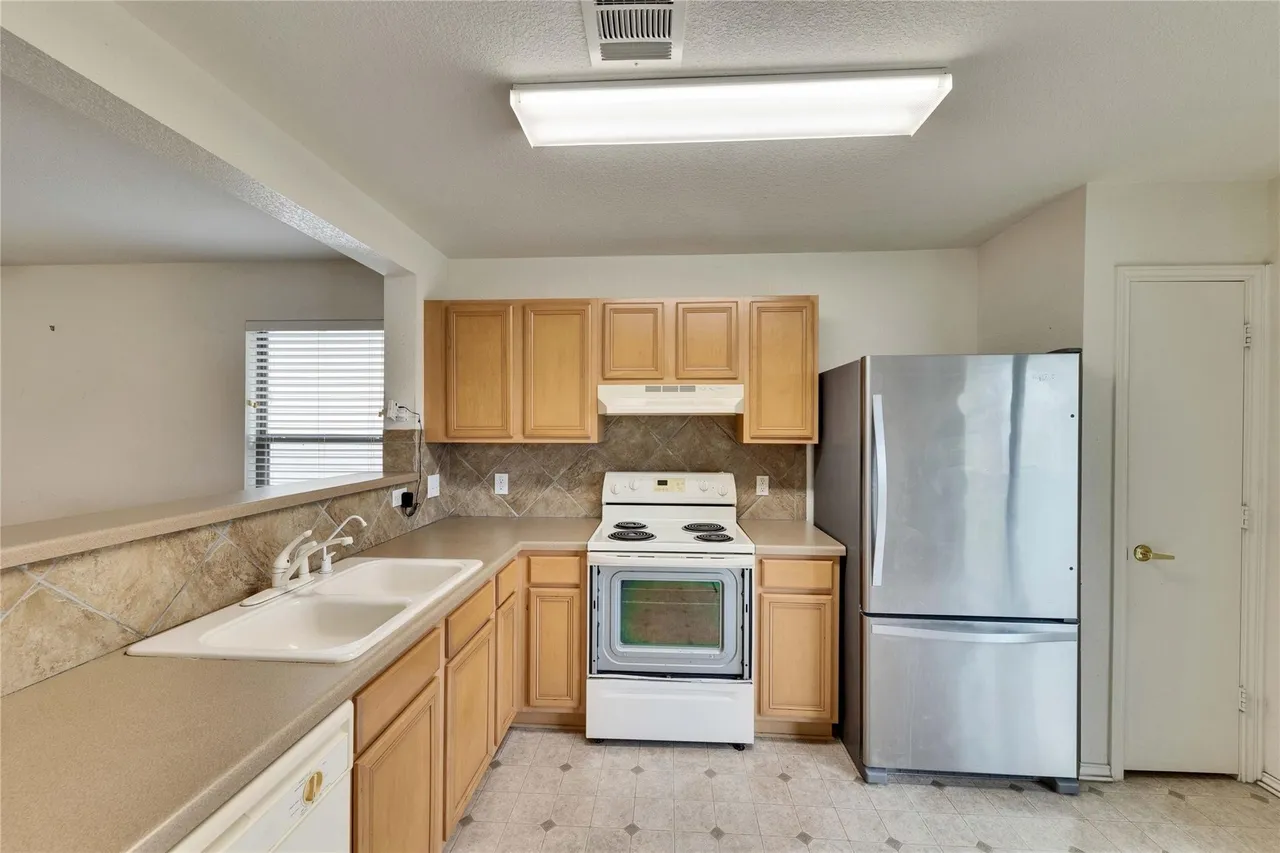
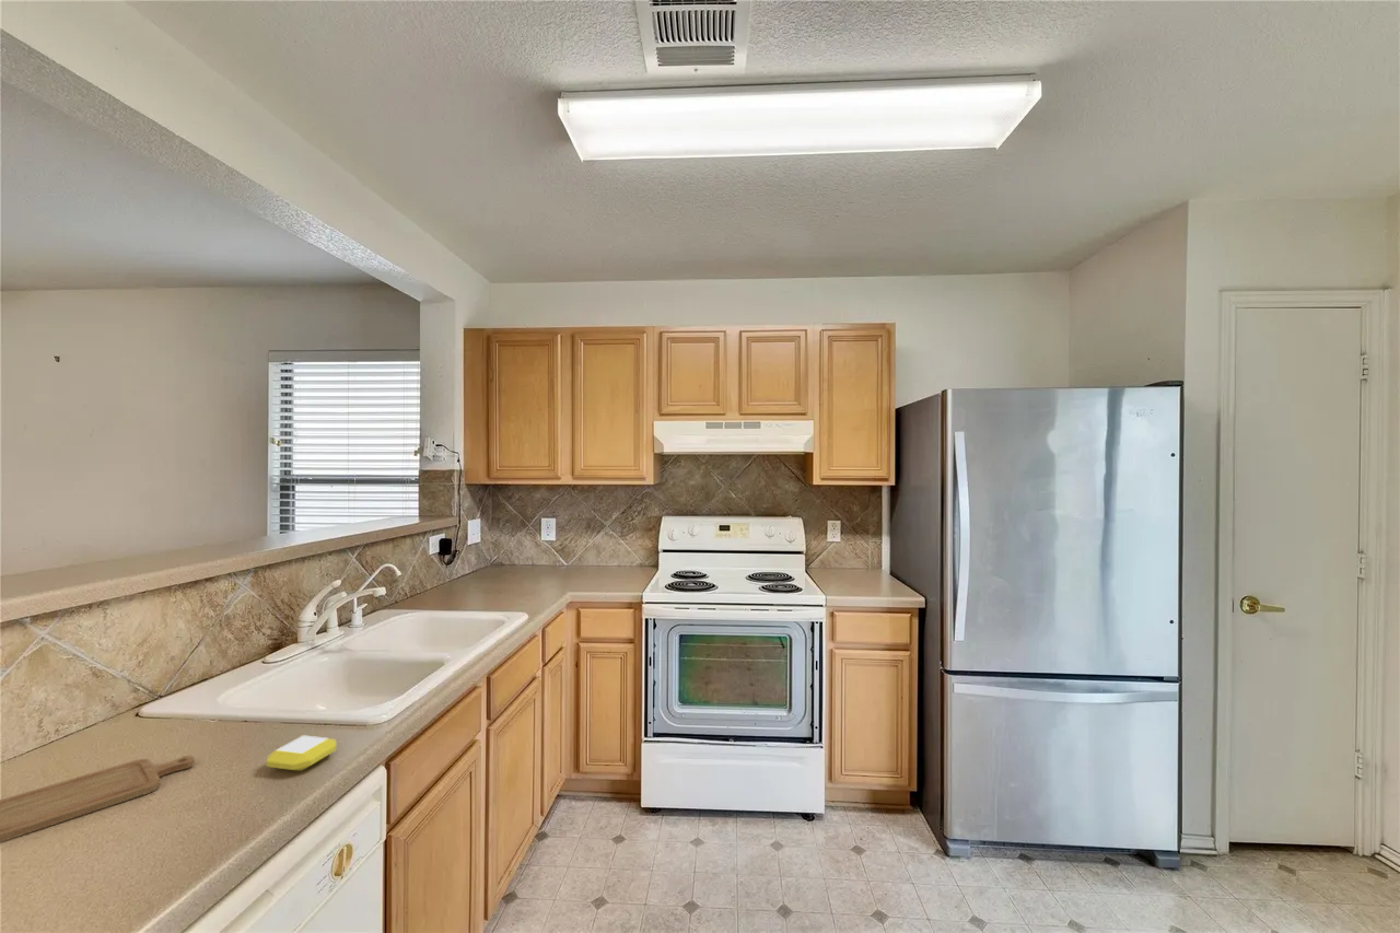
+ chopping board (91, 791)
+ soap bar (302, 753)
